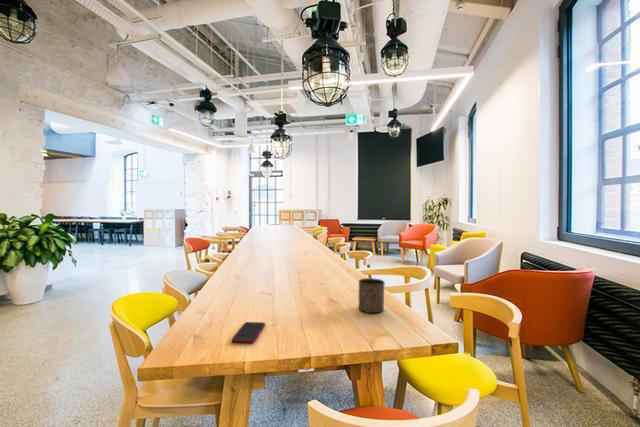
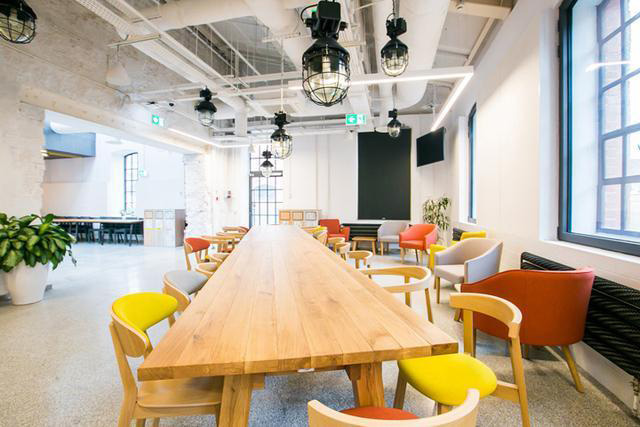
- cell phone (249, 331)
- cup (371, 295)
